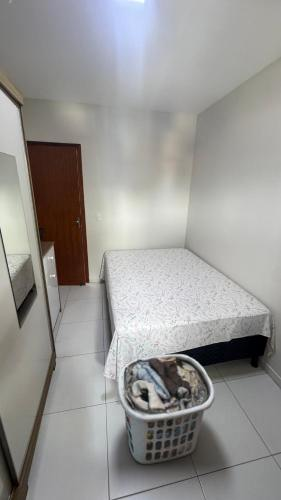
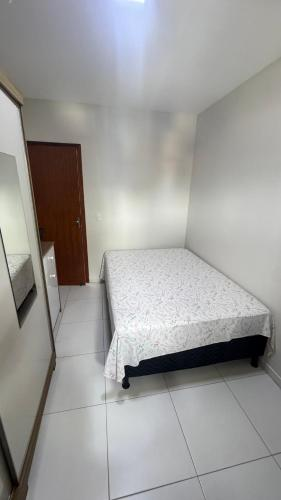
- clothes hamper (163, 403)
